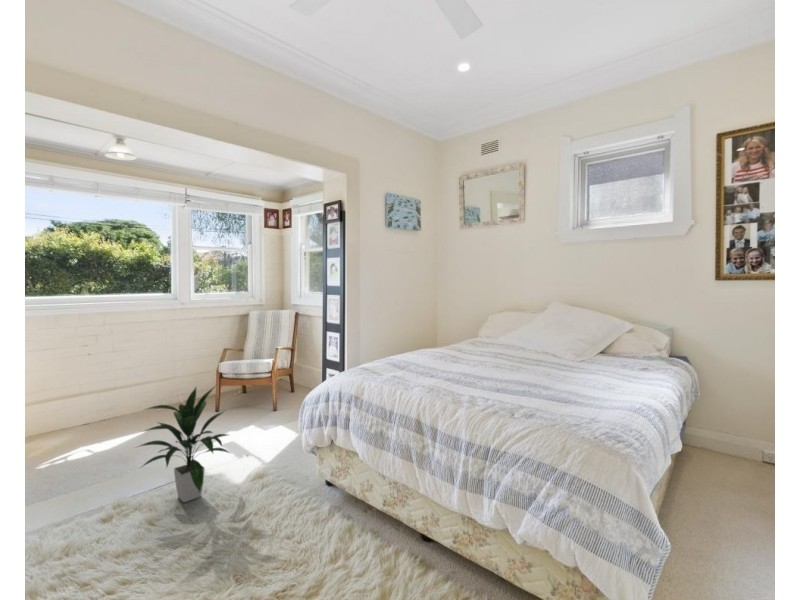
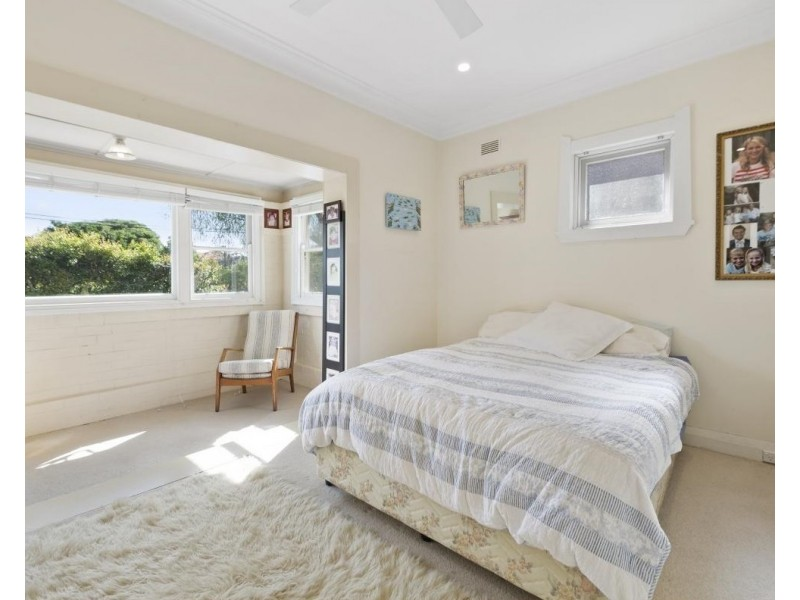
- indoor plant (188, 444)
